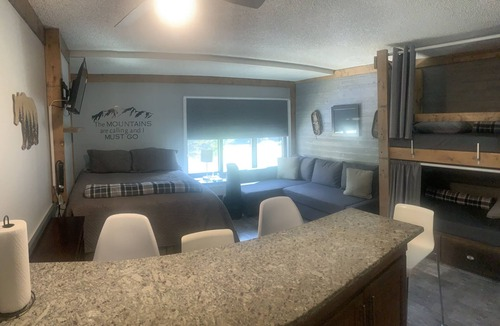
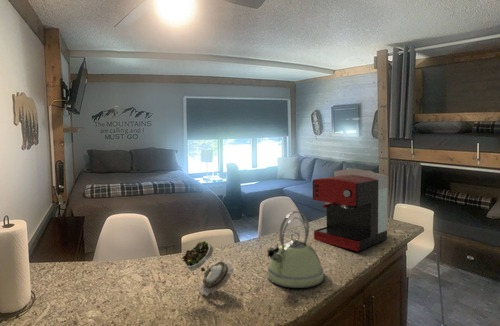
+ succulent plant (207, 267)
+ coffee maker (345, 206)
+ kettle (292, 244)
